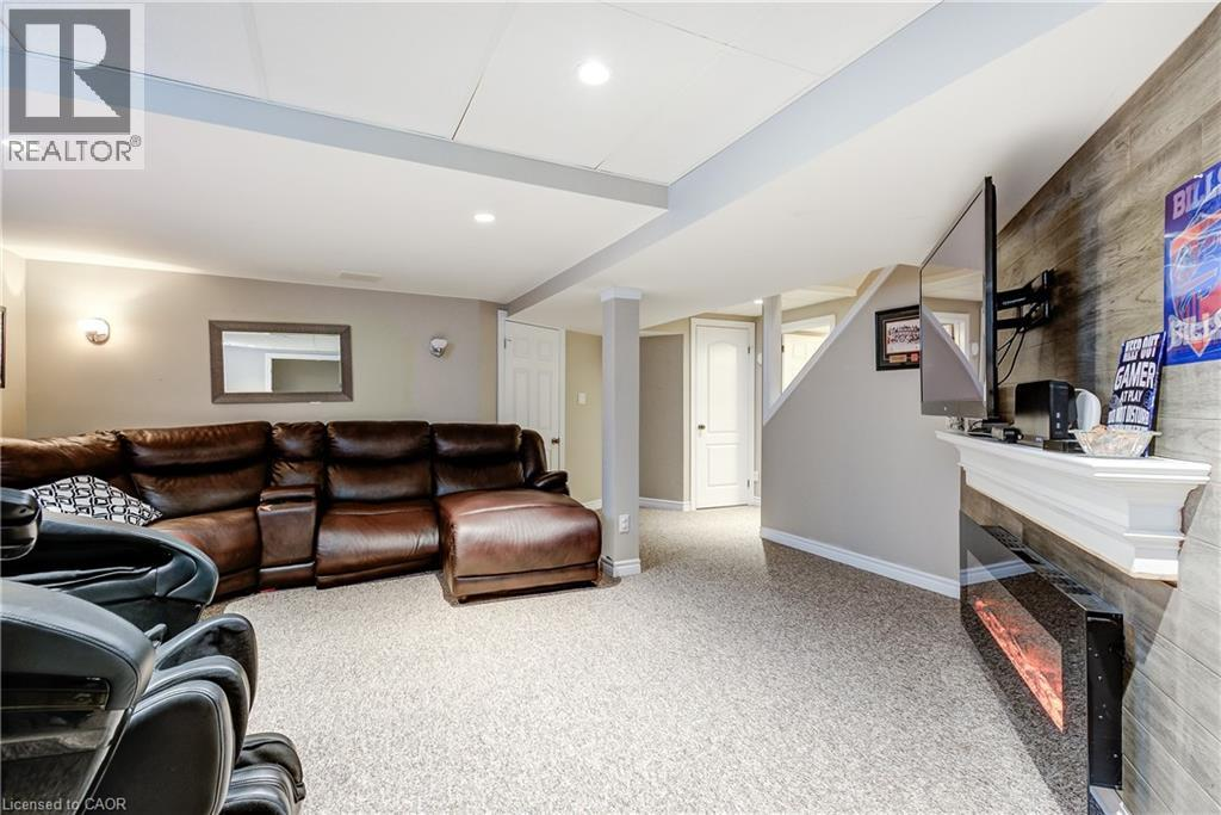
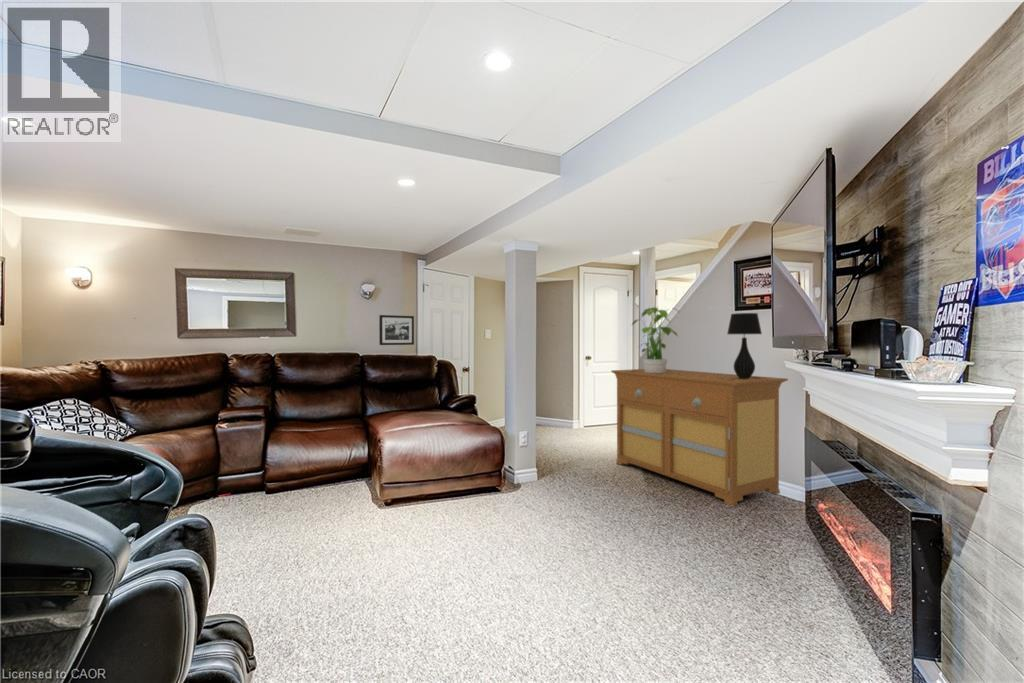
+ sideboard (687, 425)
+ picture frame (397, 330)
+ table lamp (744, 345)
+ potted plant (658, 338)
